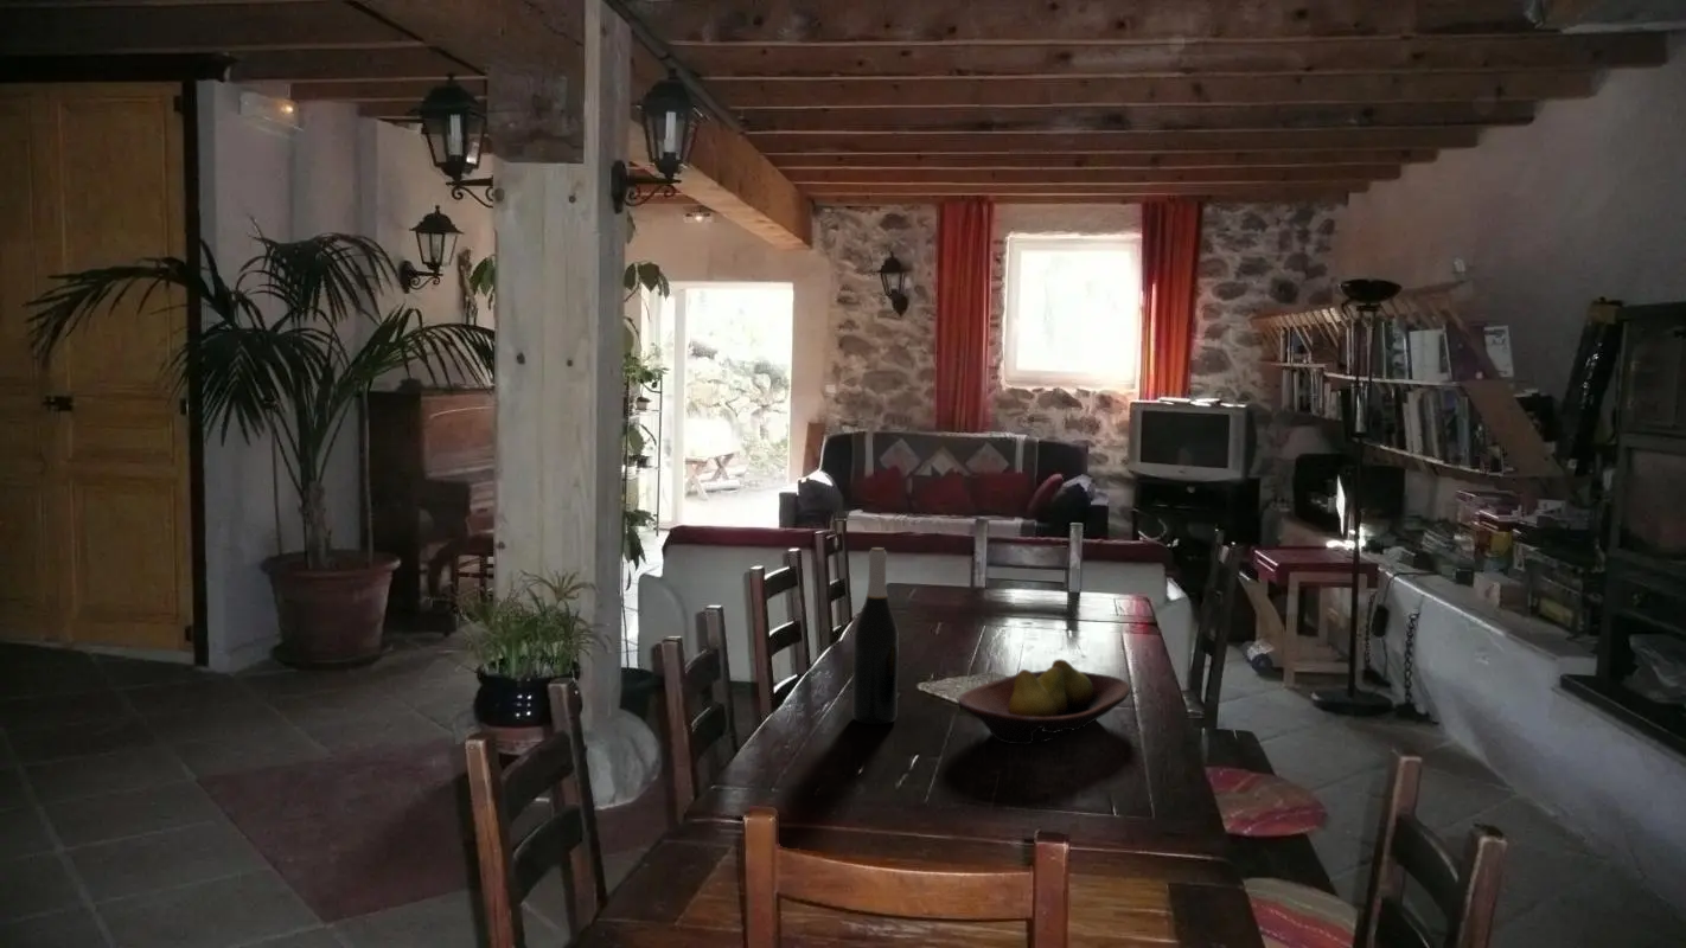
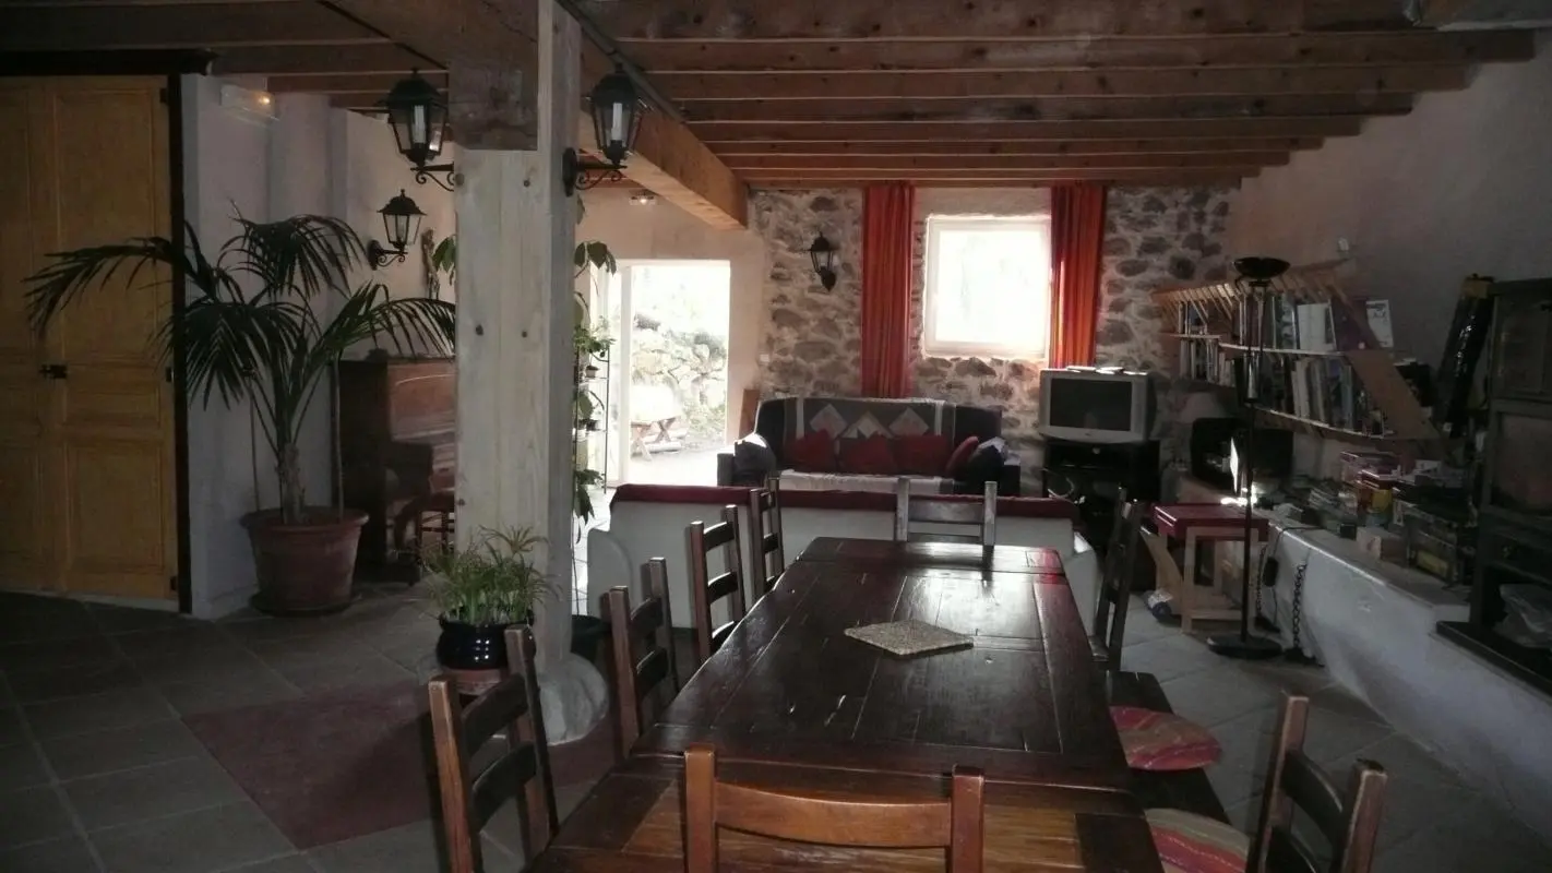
- wine bottle (875, 634)
- fruit bowl (1046, 696)
